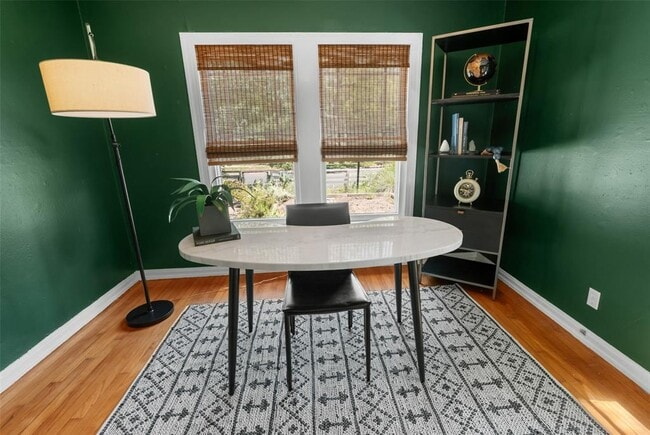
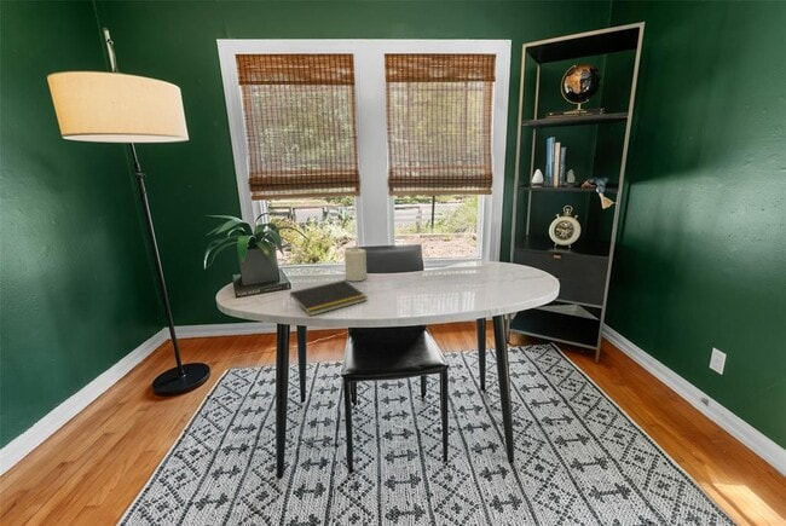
+ notepad (329, 296)
+ candle (354, 261)
